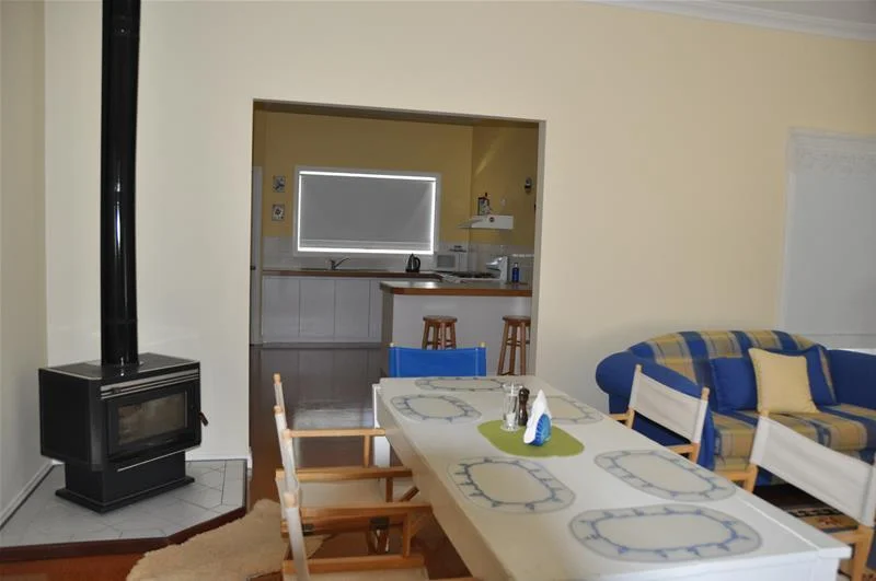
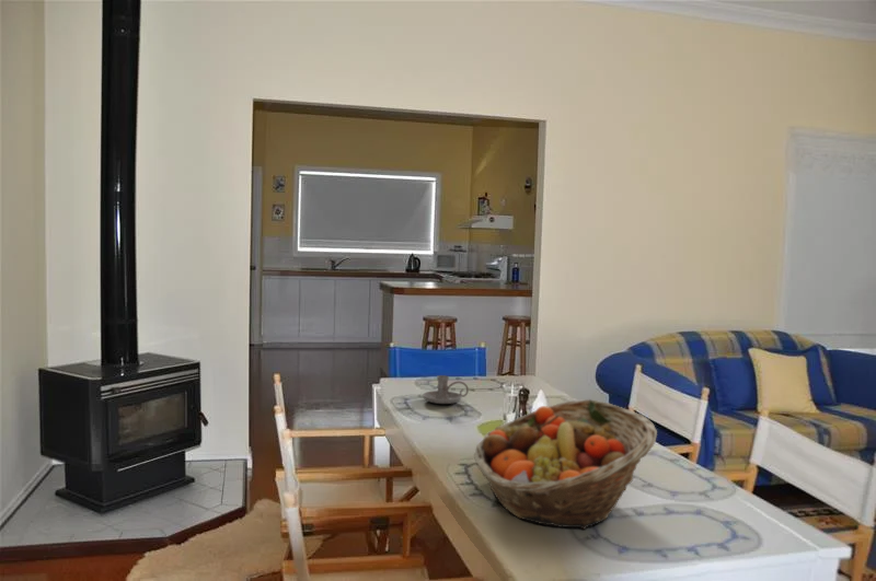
+ candle holder (446, 388)
+ fruit basket (561, 455)
